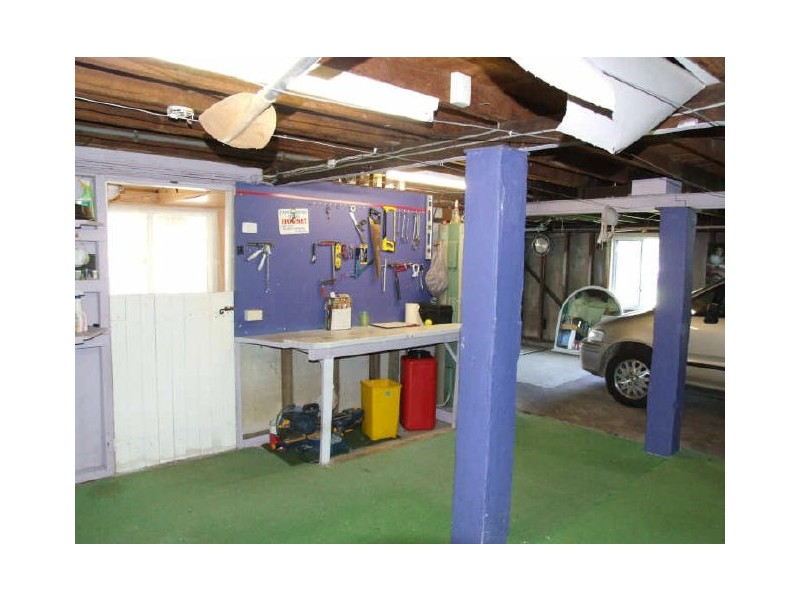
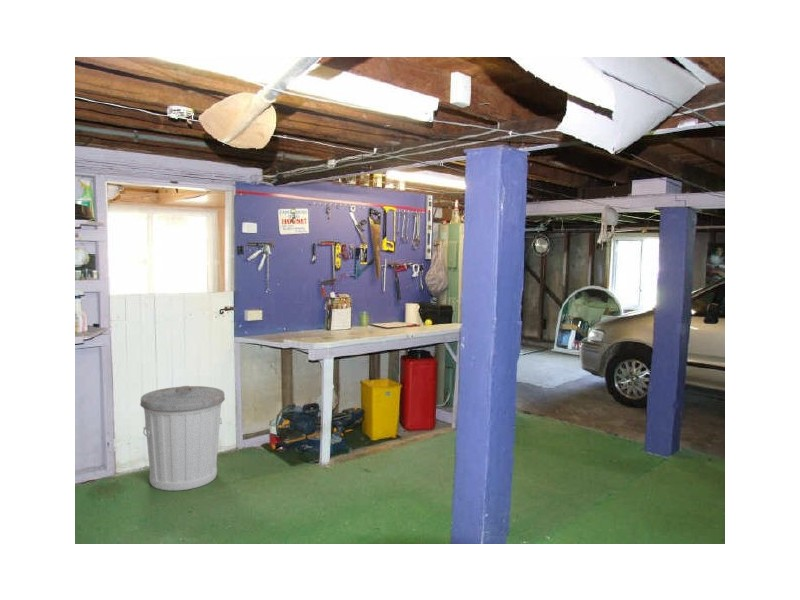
+ trash can (183, 432)
